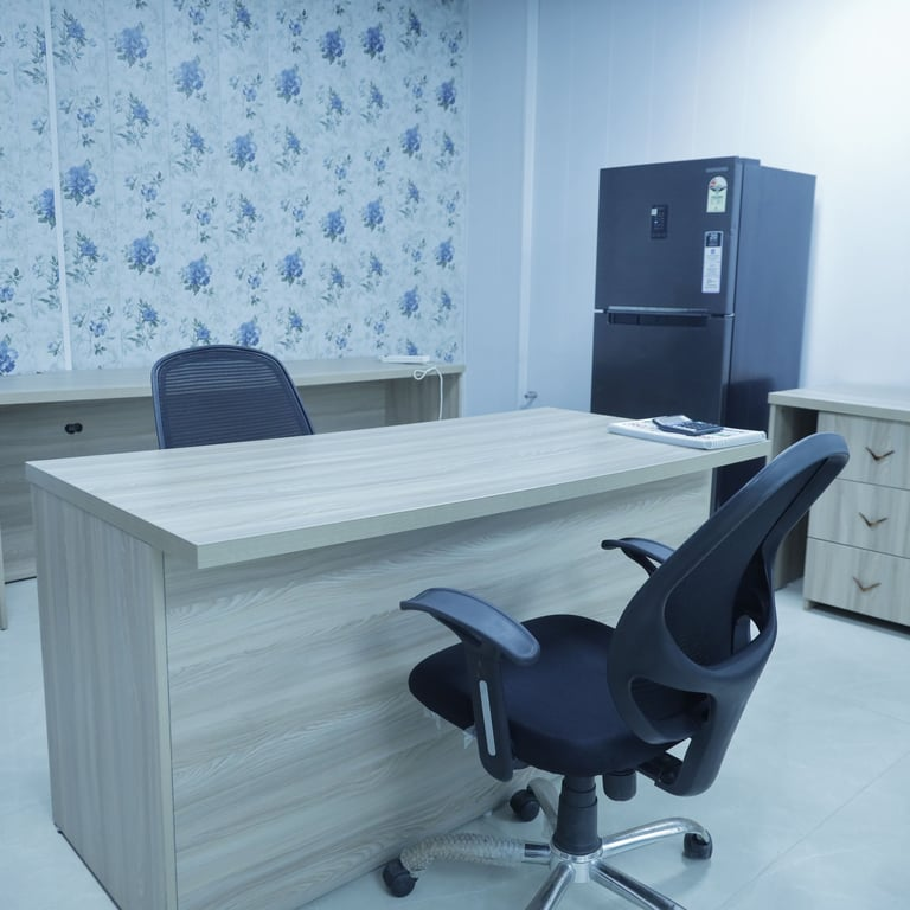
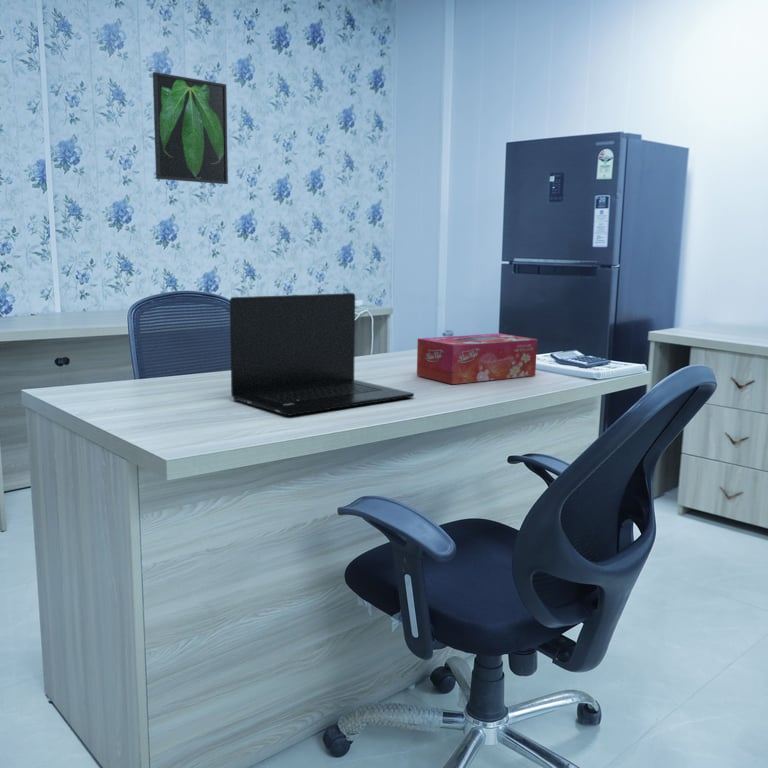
+ laptop (324, 348)
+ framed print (191, 130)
+ tissue box (477, 357)
